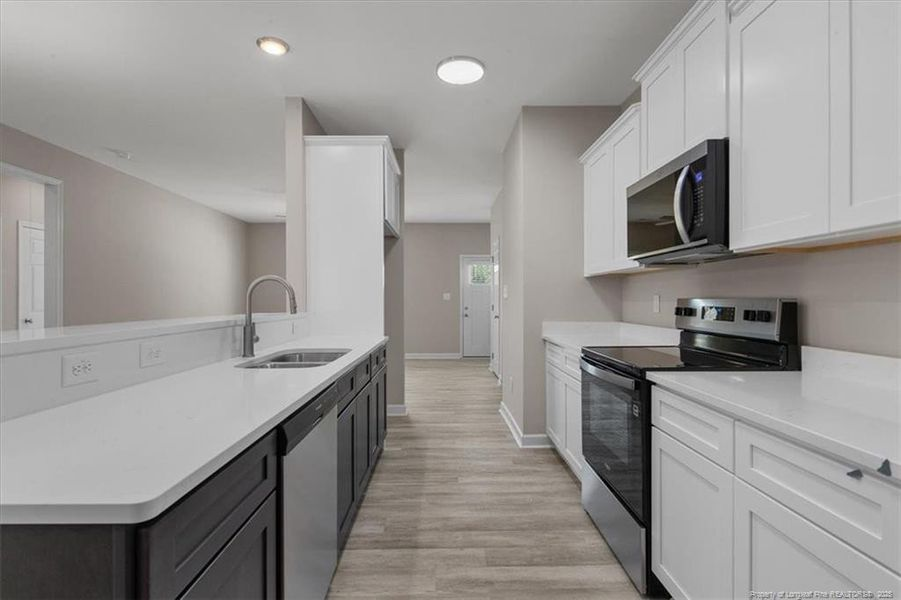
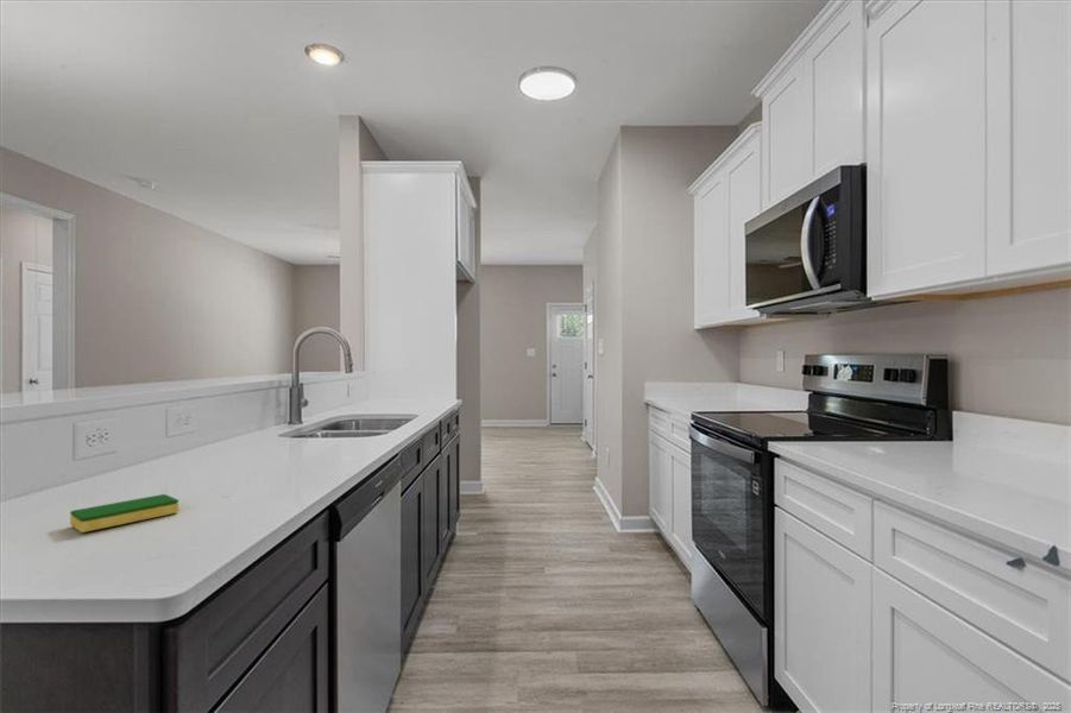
+ dish sponge (126, 511)
